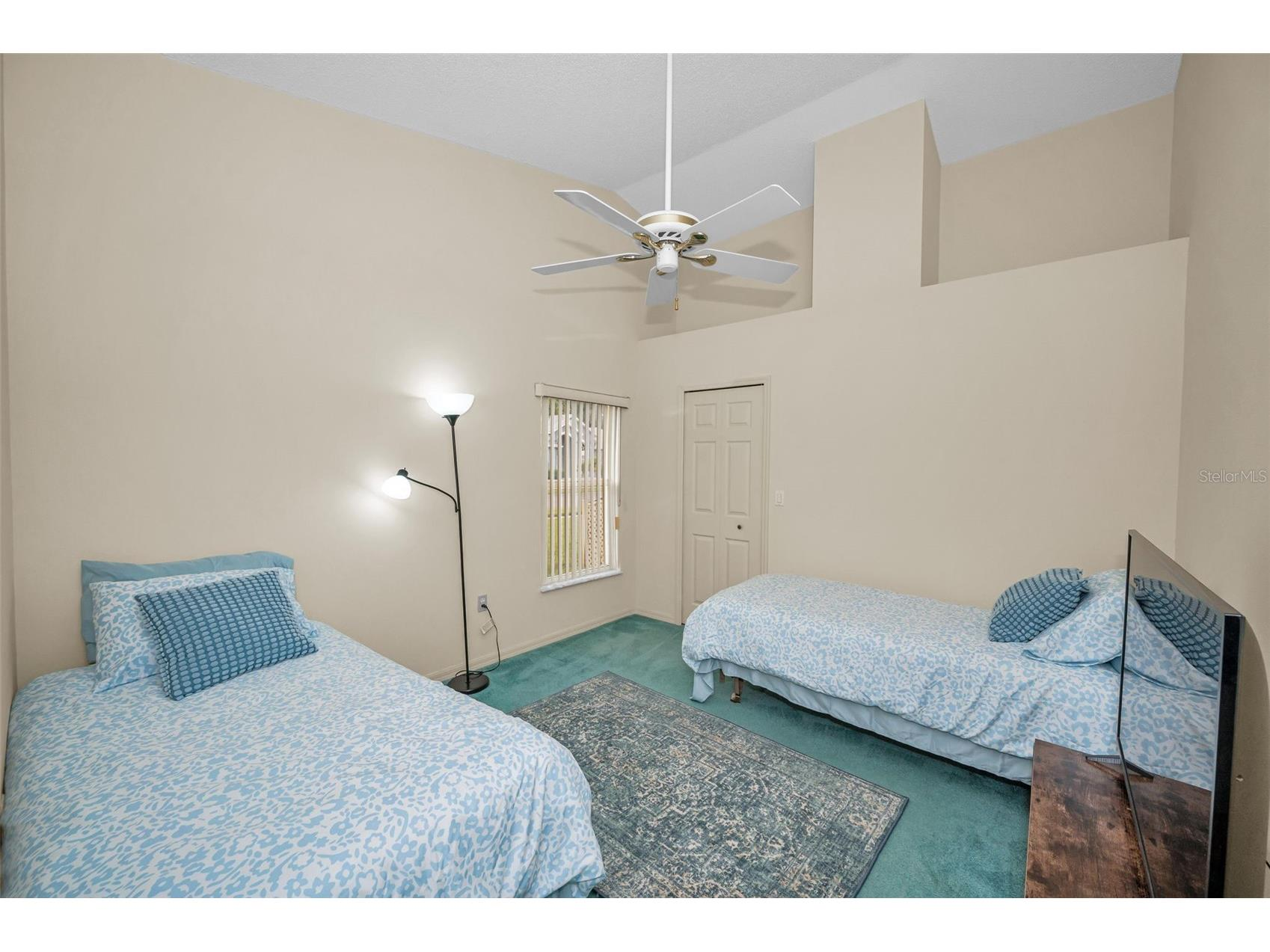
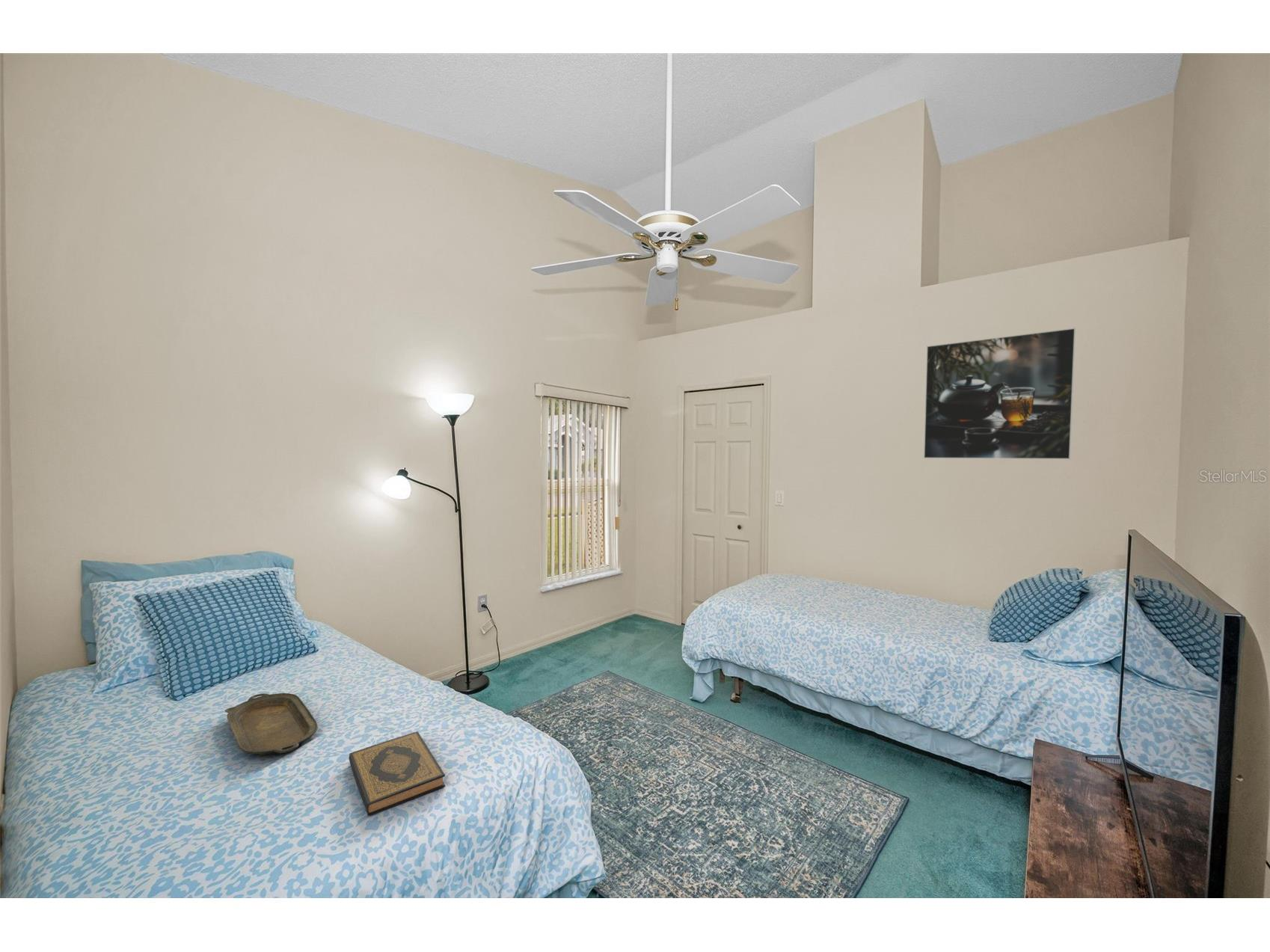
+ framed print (993, 399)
+ hardback book (395, 769)
+ serving tray (272, 723)
